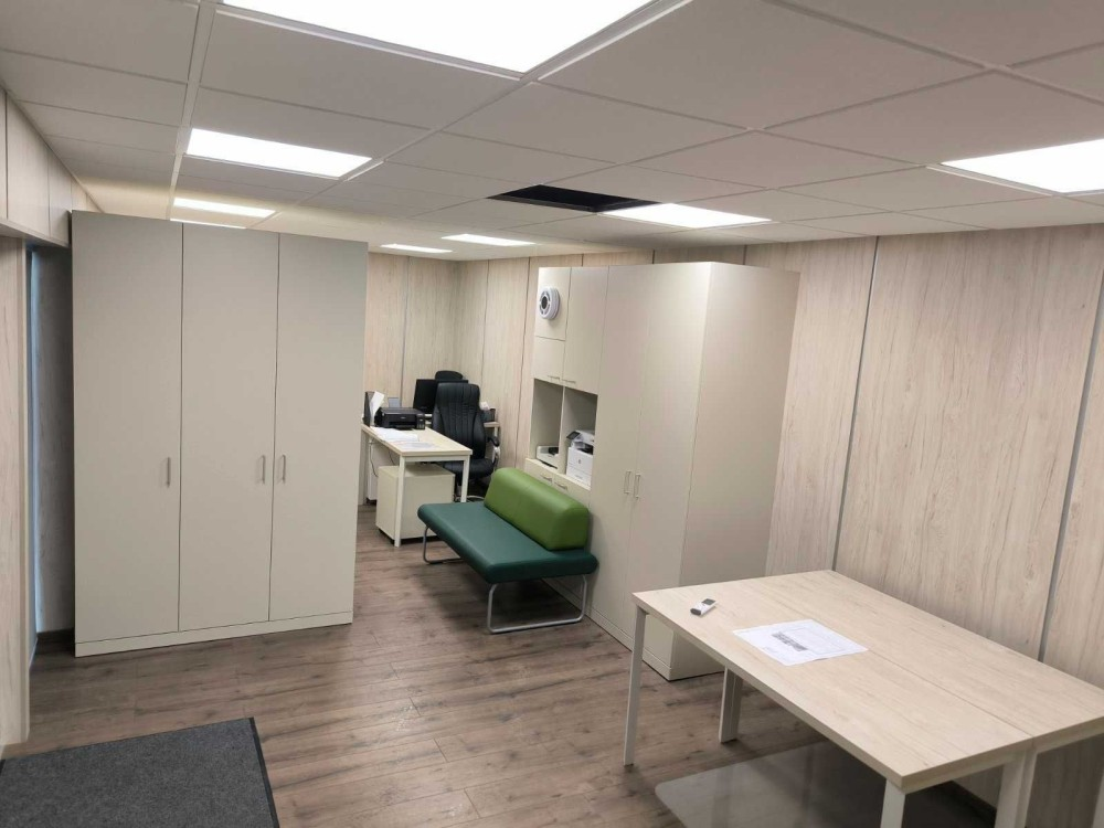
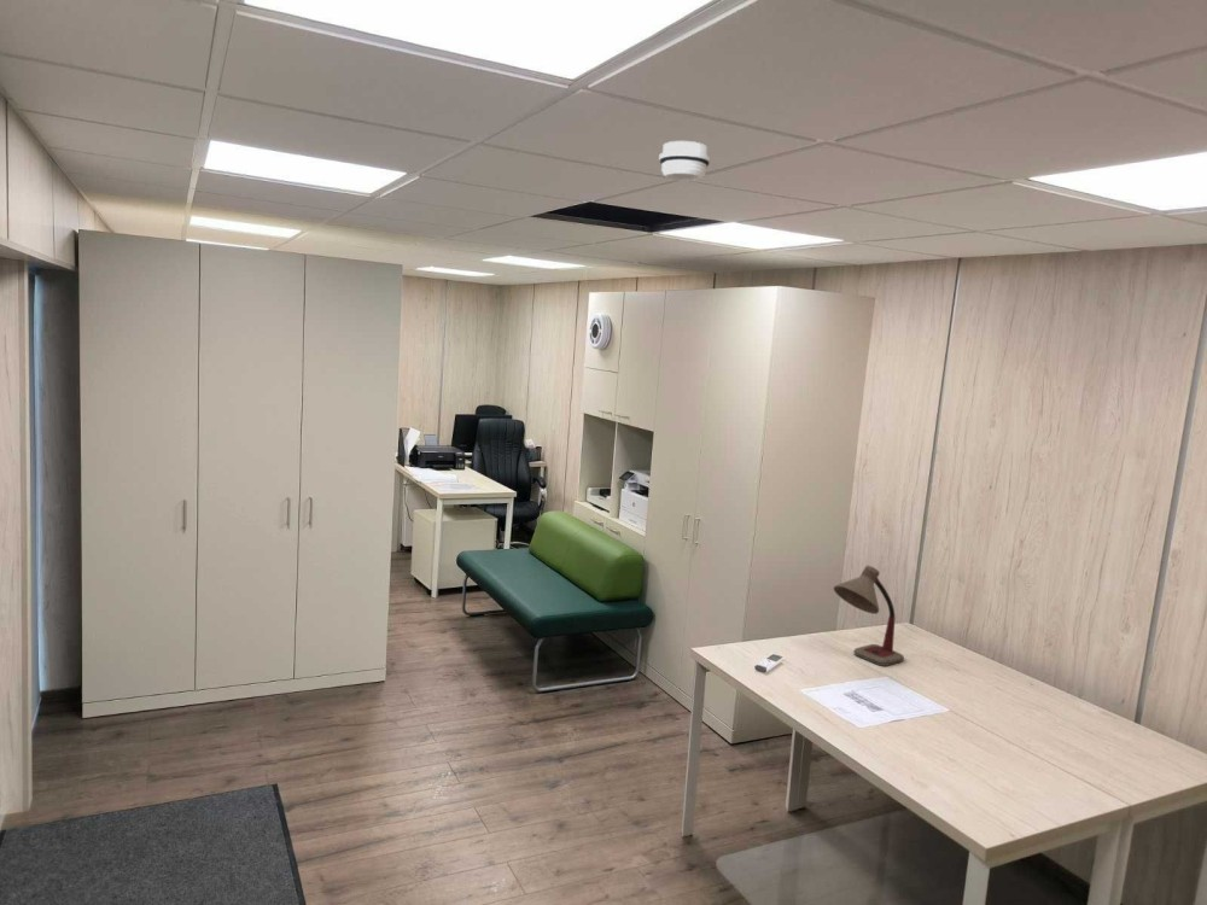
+ desk lamp (870, 612)
+ smoke detector (684, 162)
